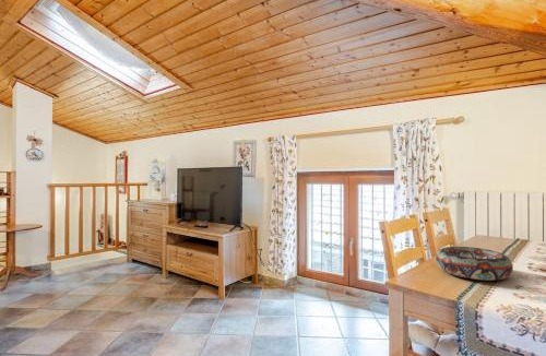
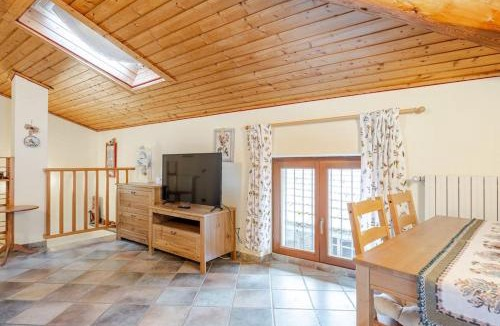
- decorative bowl (472, 262)
